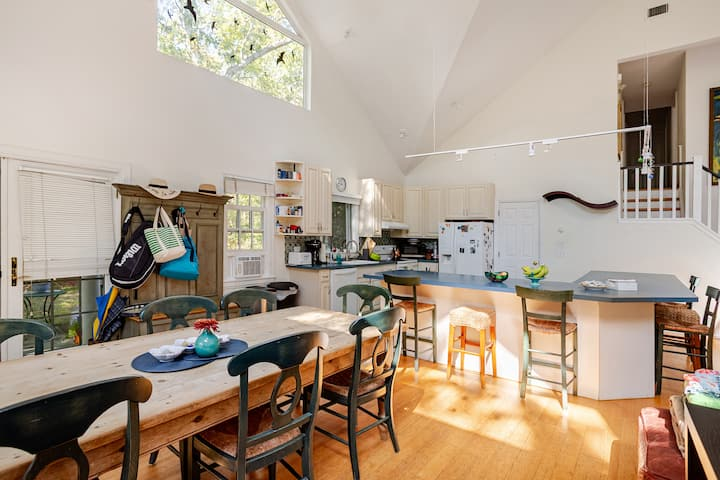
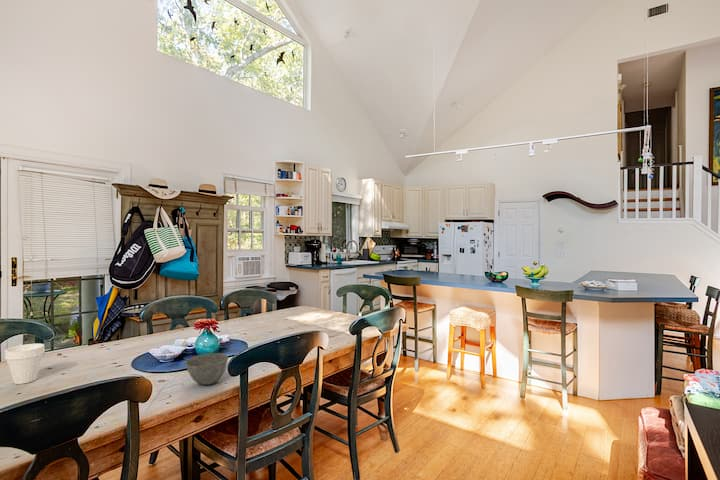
+ cup (25, 364)
+ bowl (207, 370)
